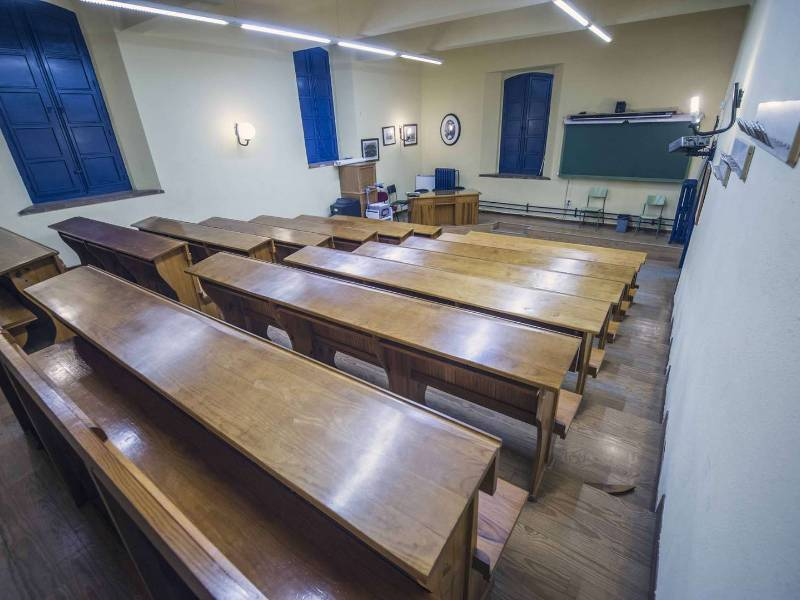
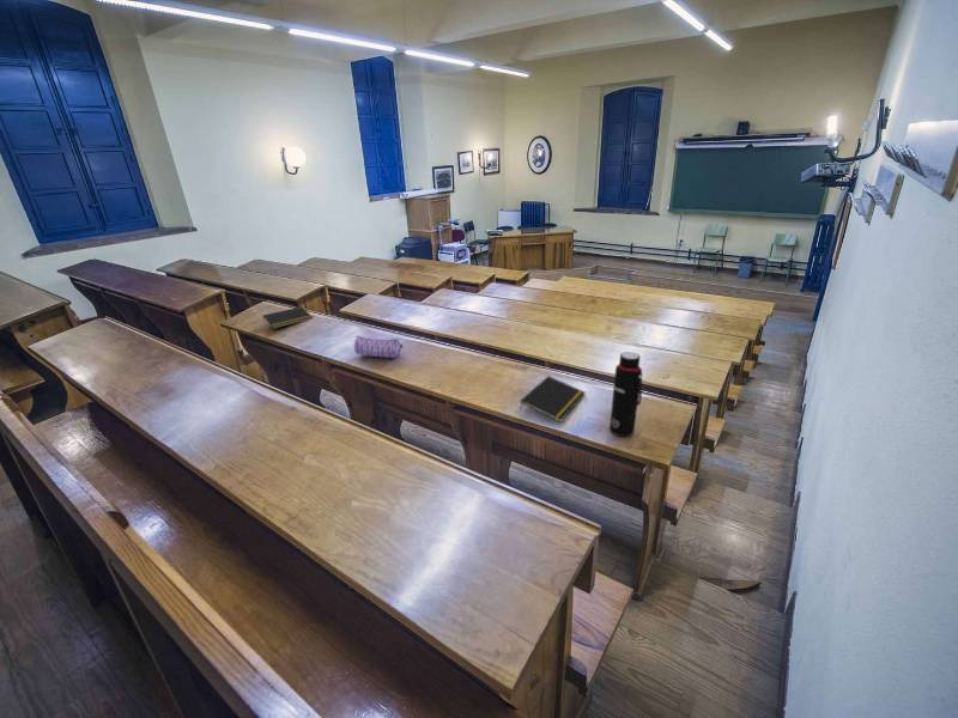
+ notepad (553, 397)
+ pencil case (377, 346)
+ water bottle (627, 395)
+ notepad (287, 316)
